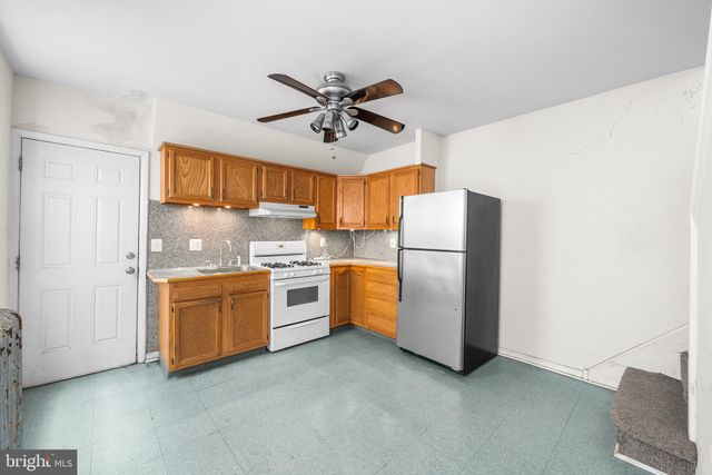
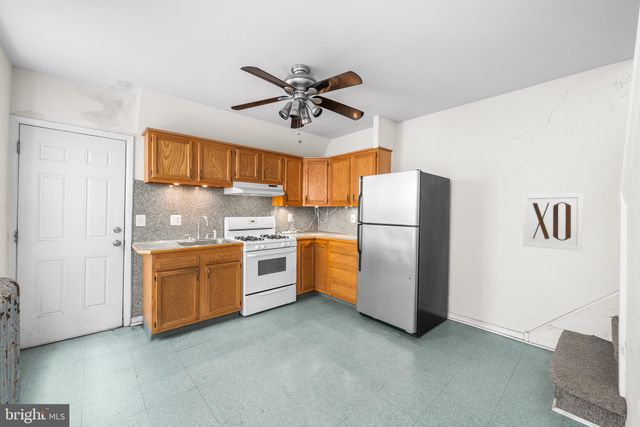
+ wall art (551, 221)
